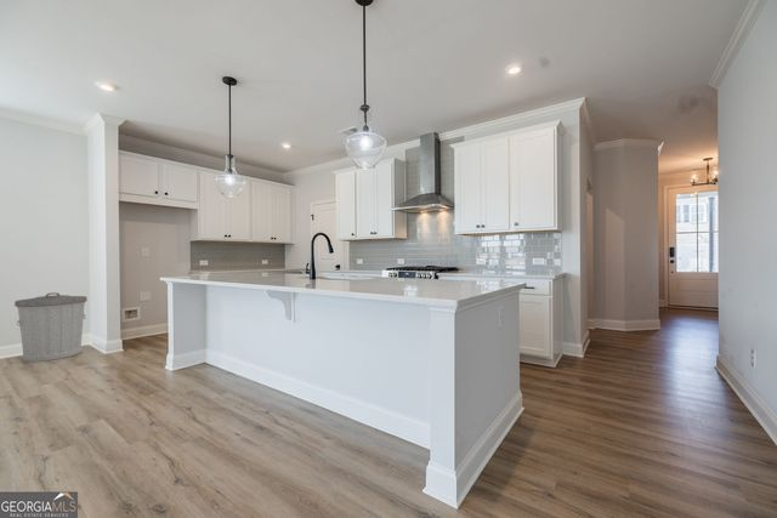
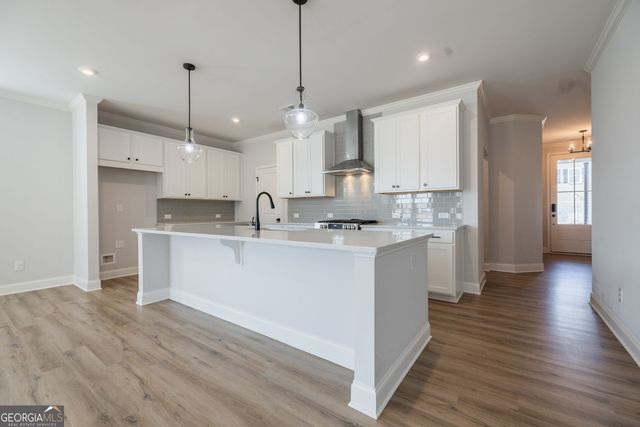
- trash can (52, 324)
